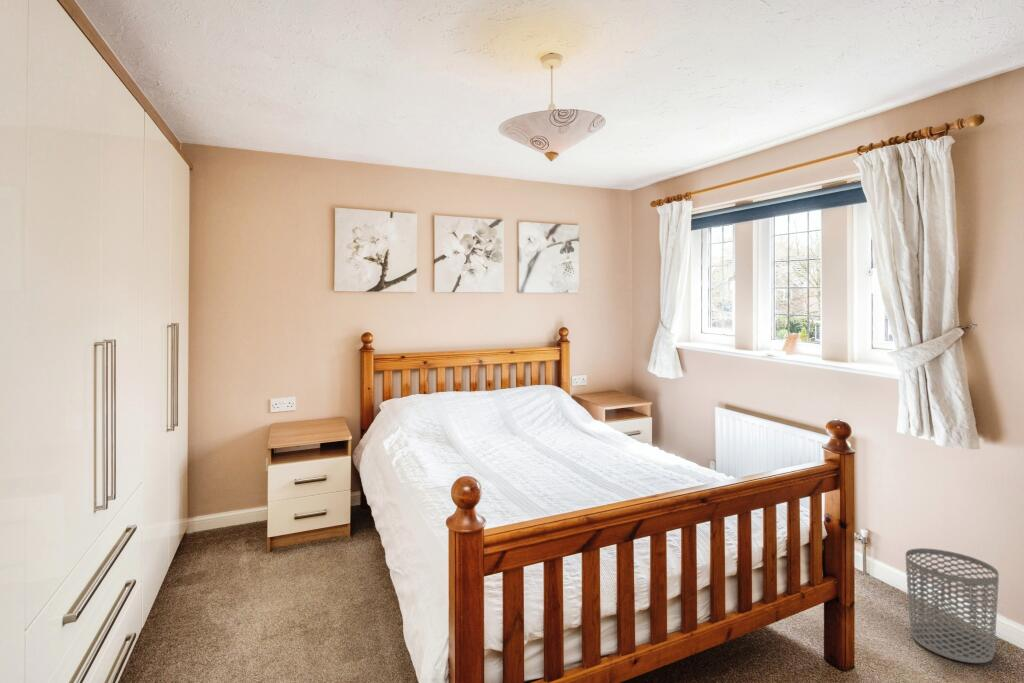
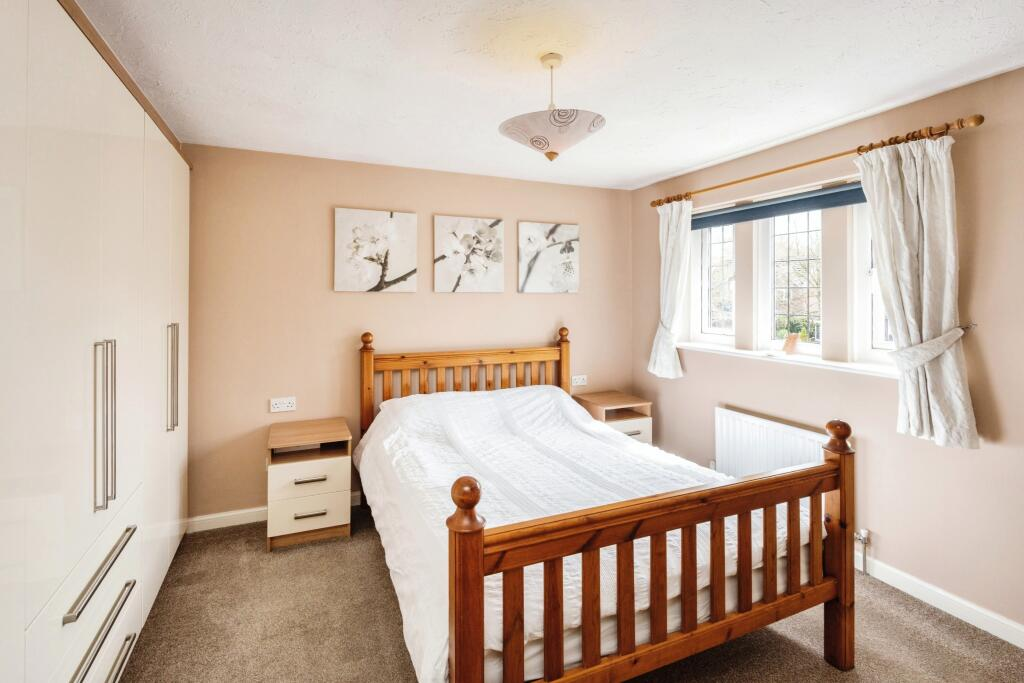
- waste bin (950, 603)
